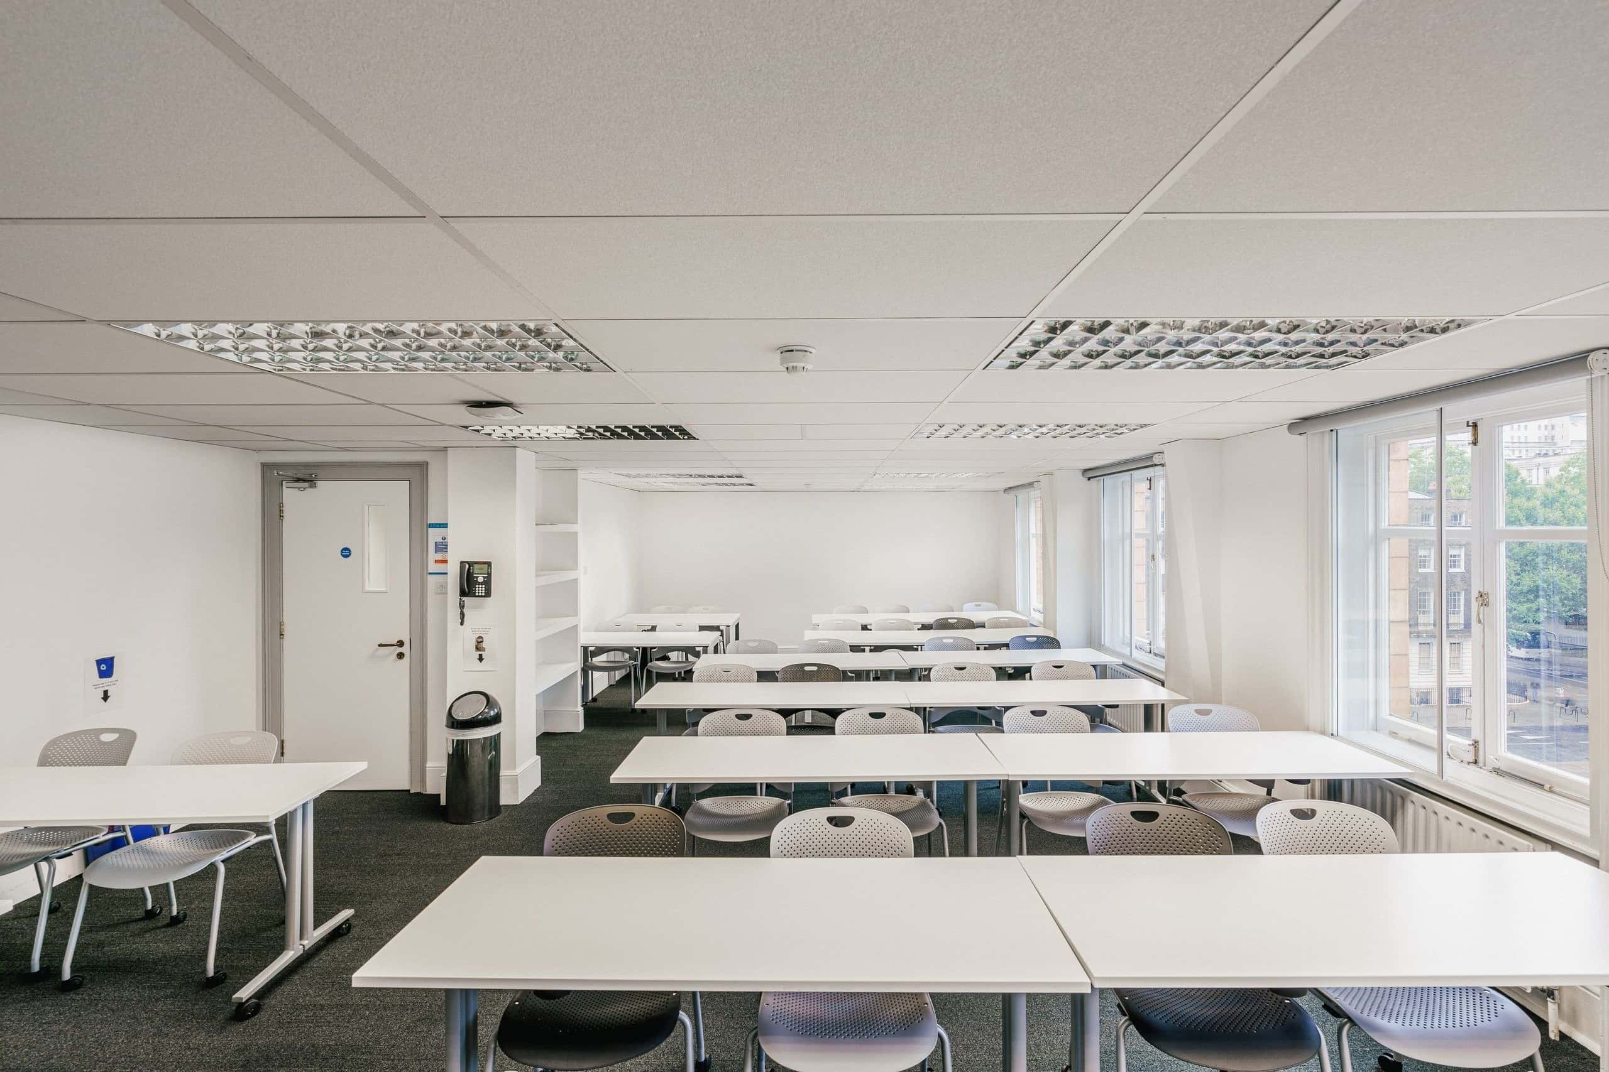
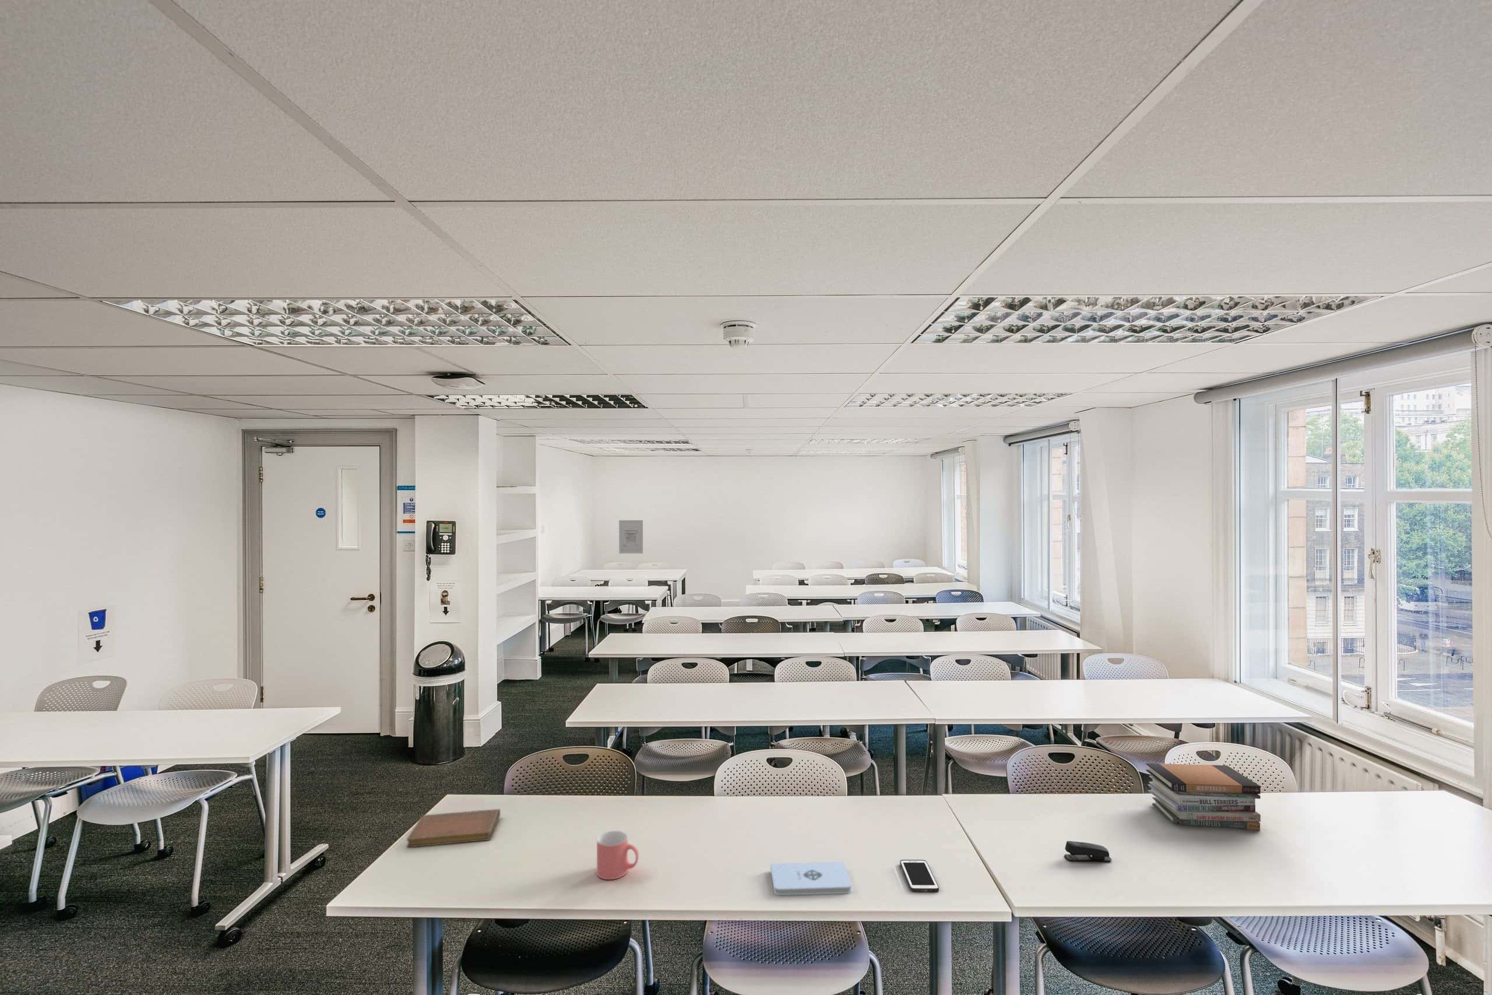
+ cell phone (918, 875)
+ stapler (1088, 851)
+ book stack (1201, 795)
+ notebook (455, 826)
+ notepad (810, 877)
+ mug (617, 855)
+ wall art (631, 536)
